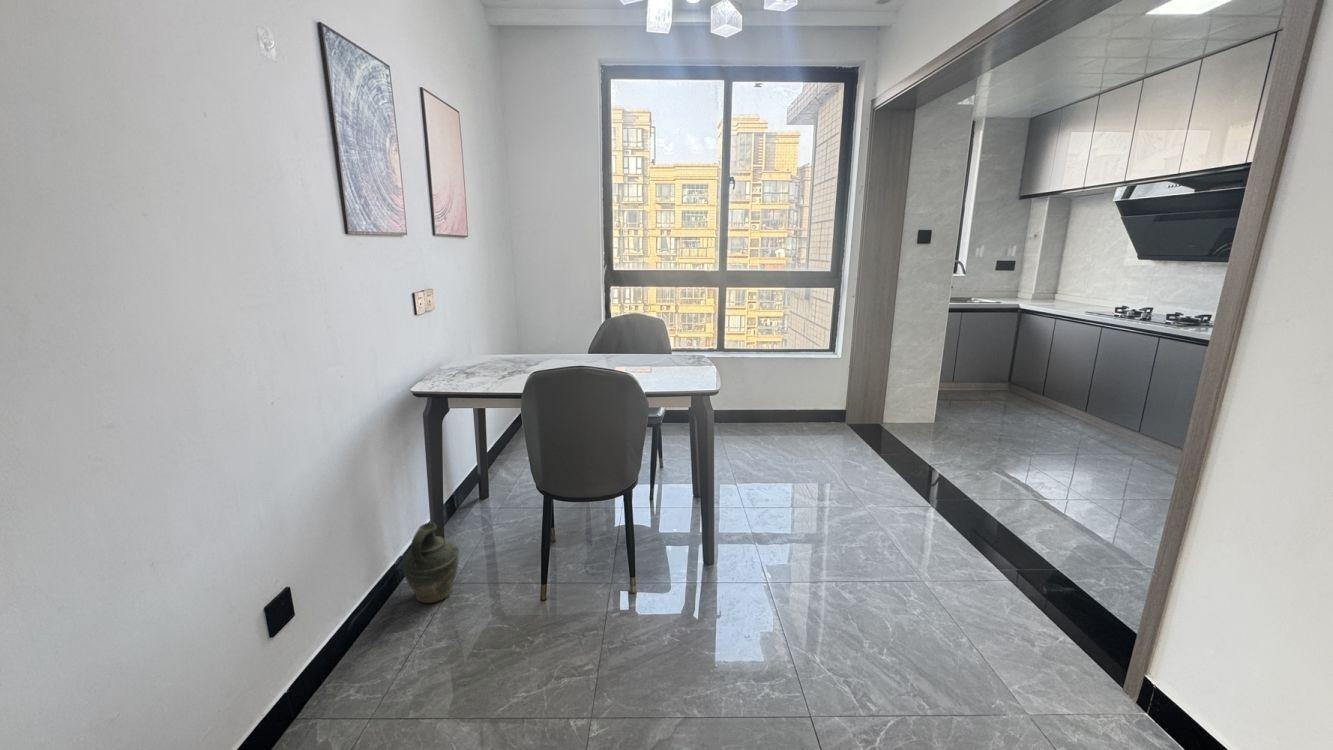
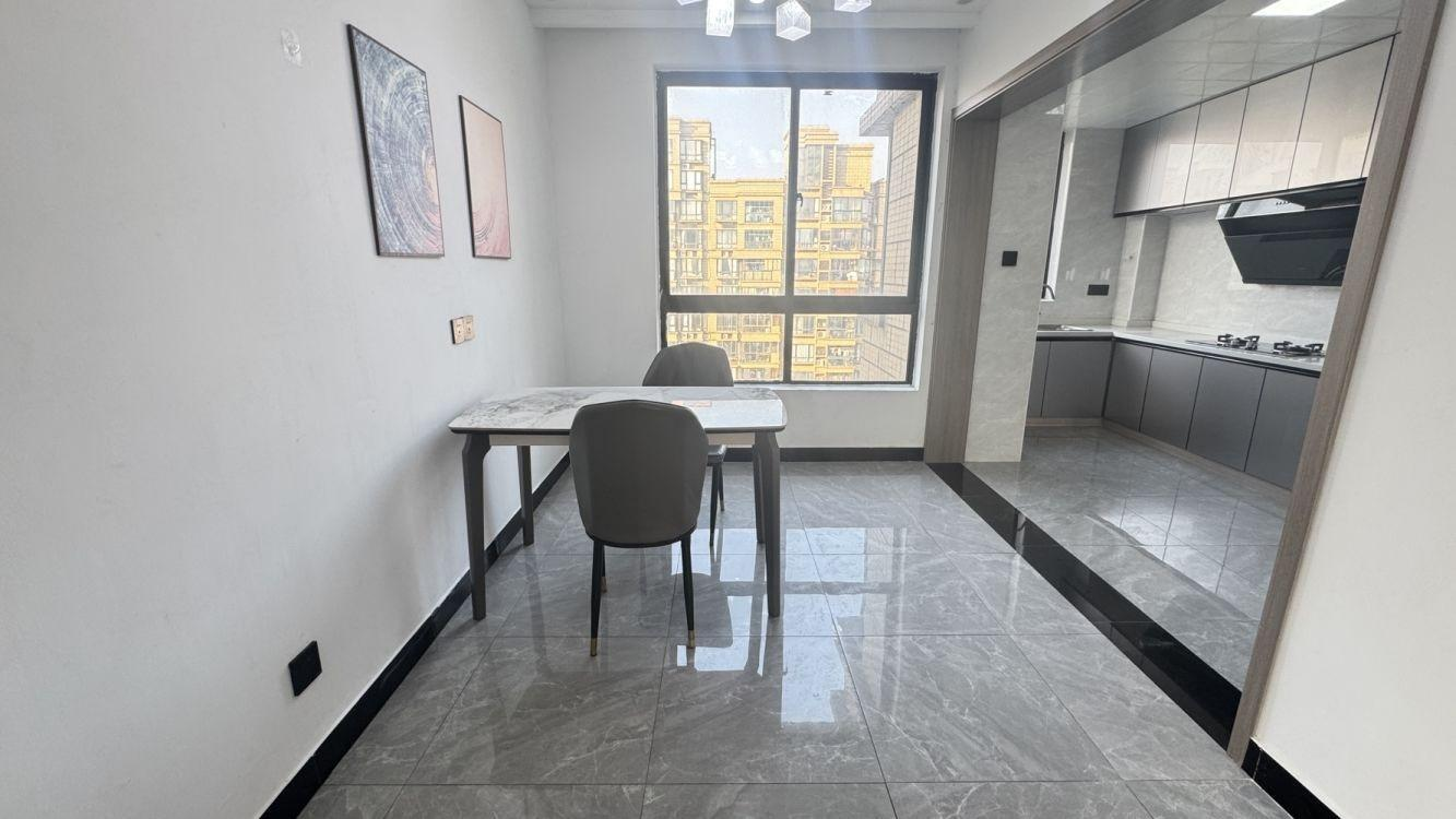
- ceramic jug (431, 560)
